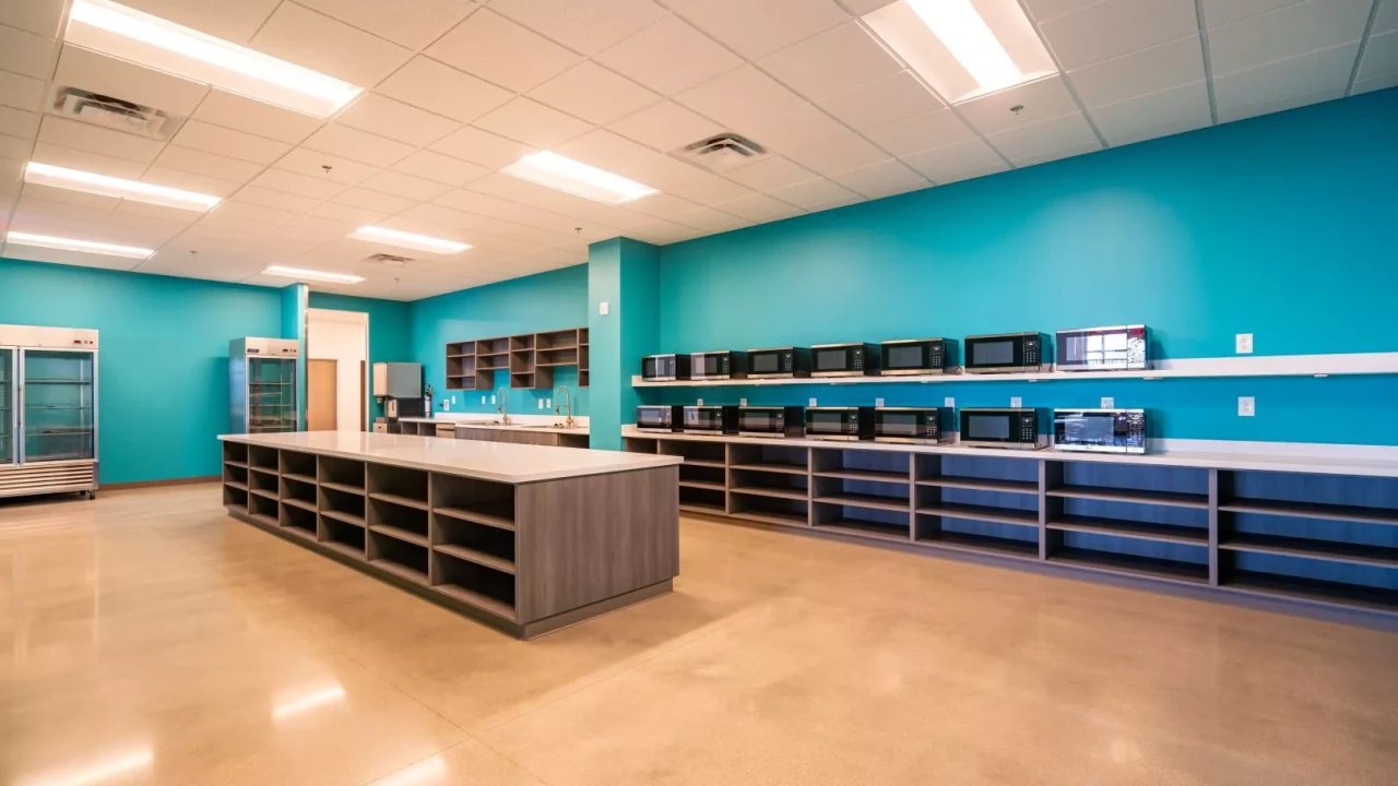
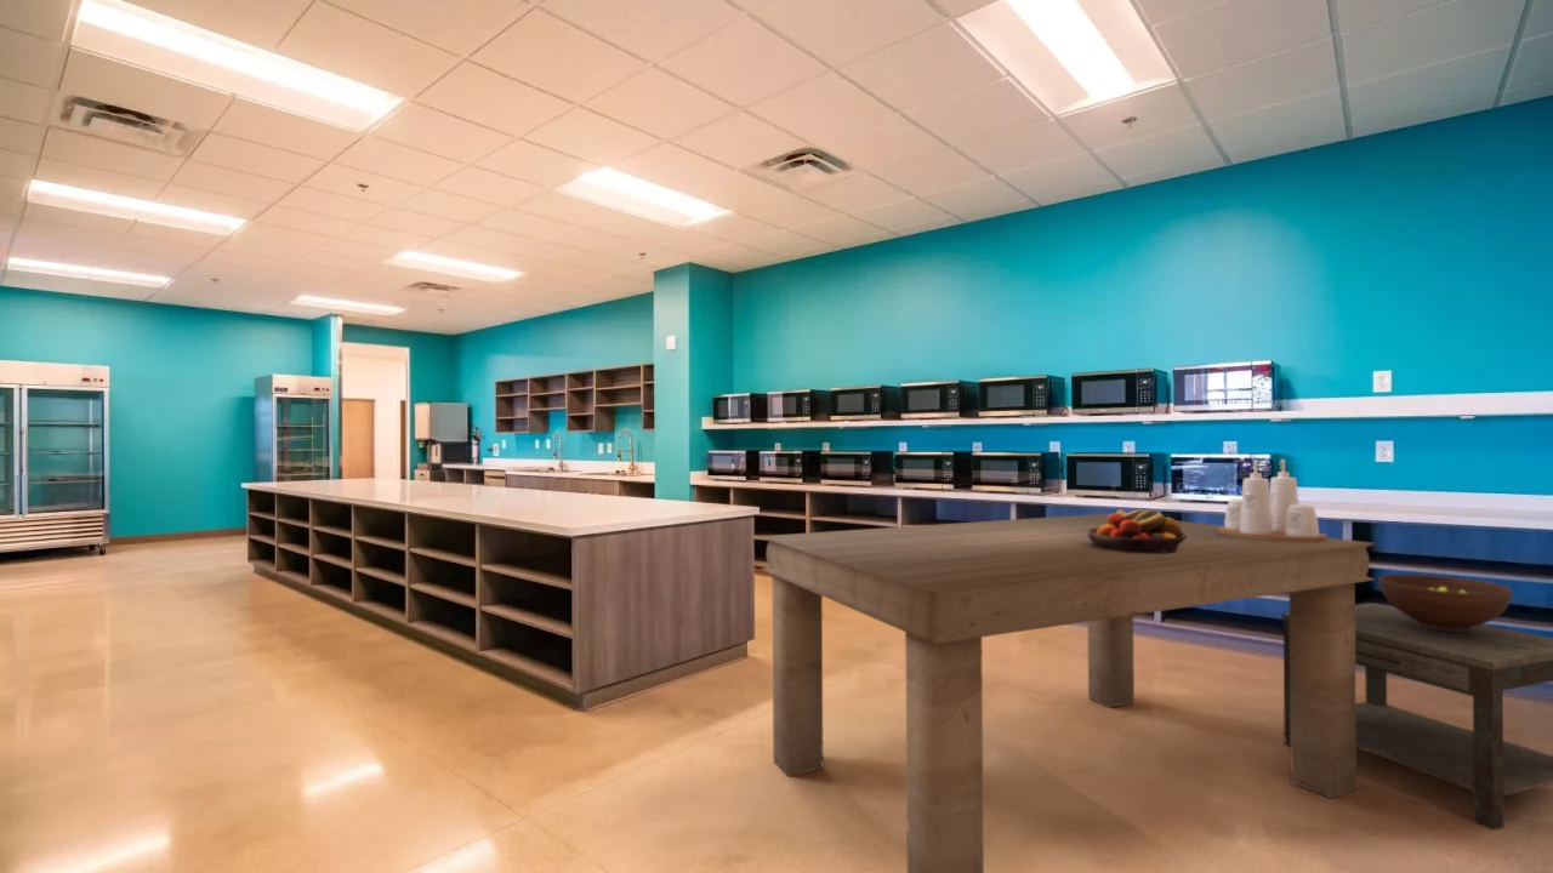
+ fruit bowl (1134, 527)
+ fruit bowl (1441, 605)
+ dining table (1047, 627)
+ side table (1420, 714)
+ condiment set (1269, 496)
